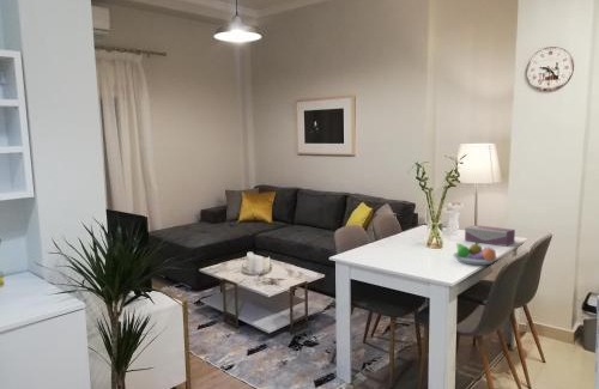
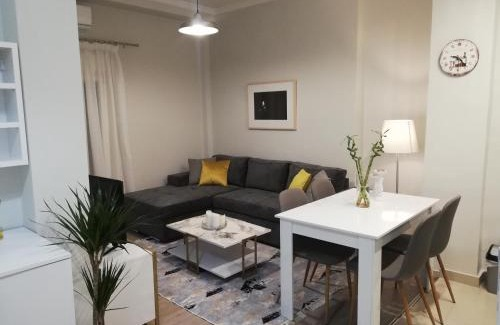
- fruit bowl (473, 251)
- tissue box (489, 235)
